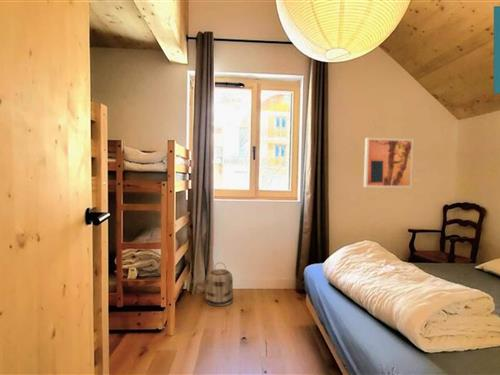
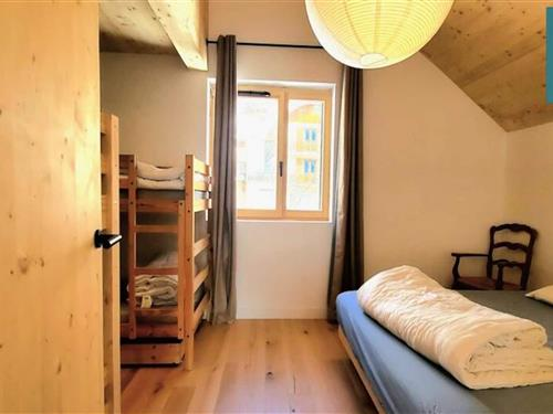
- wall art (388, 163)
- basket (219, 281)
